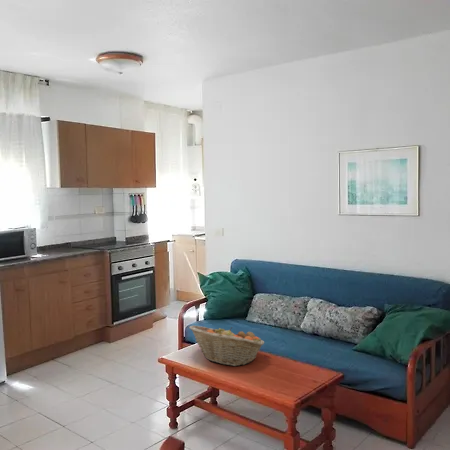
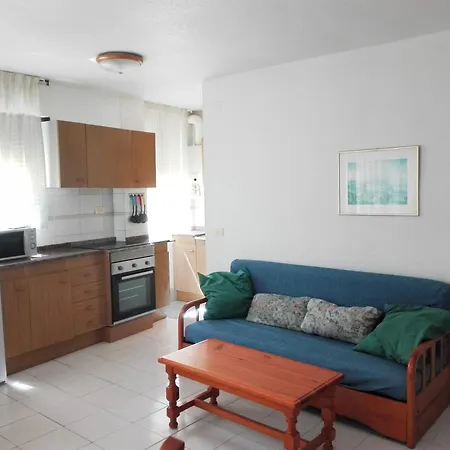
- fruit basket (226, 340)
